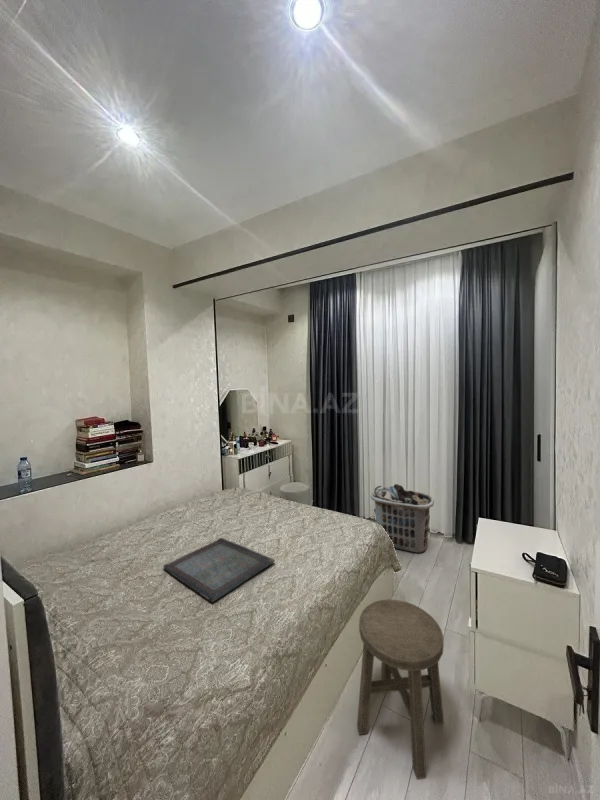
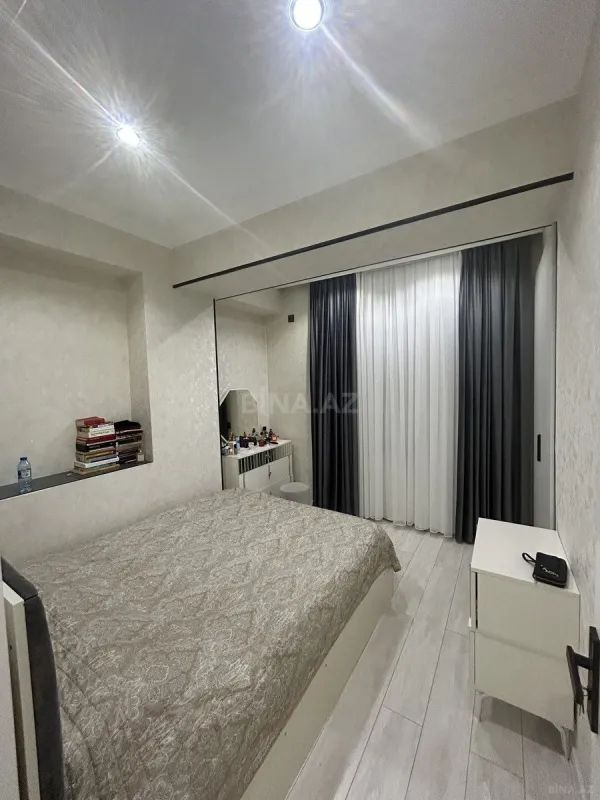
- clothes hamper (401, 514)
- stool (399, 675)
- serving tray (219, 564)
